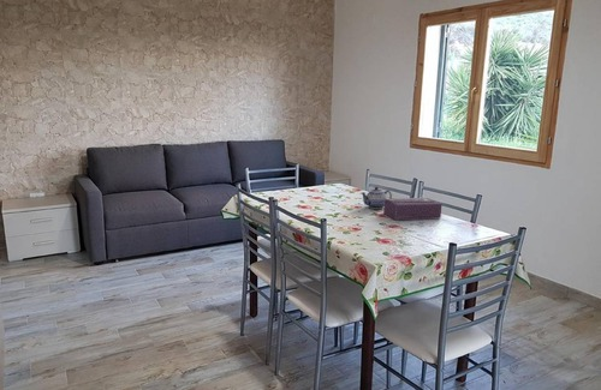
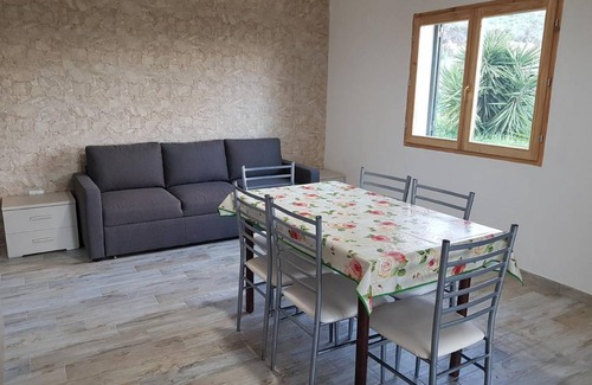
- tissue box (411, 208)
- teapot (375, 197)
